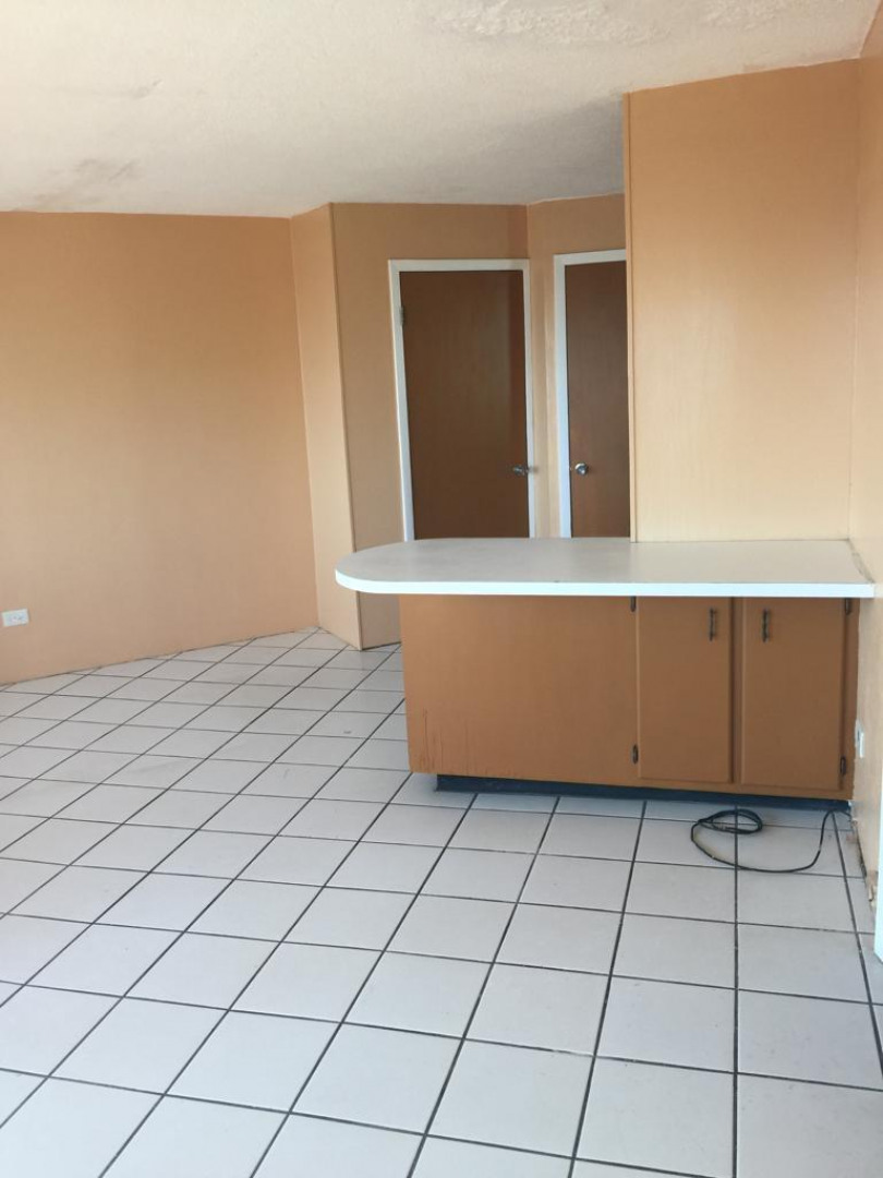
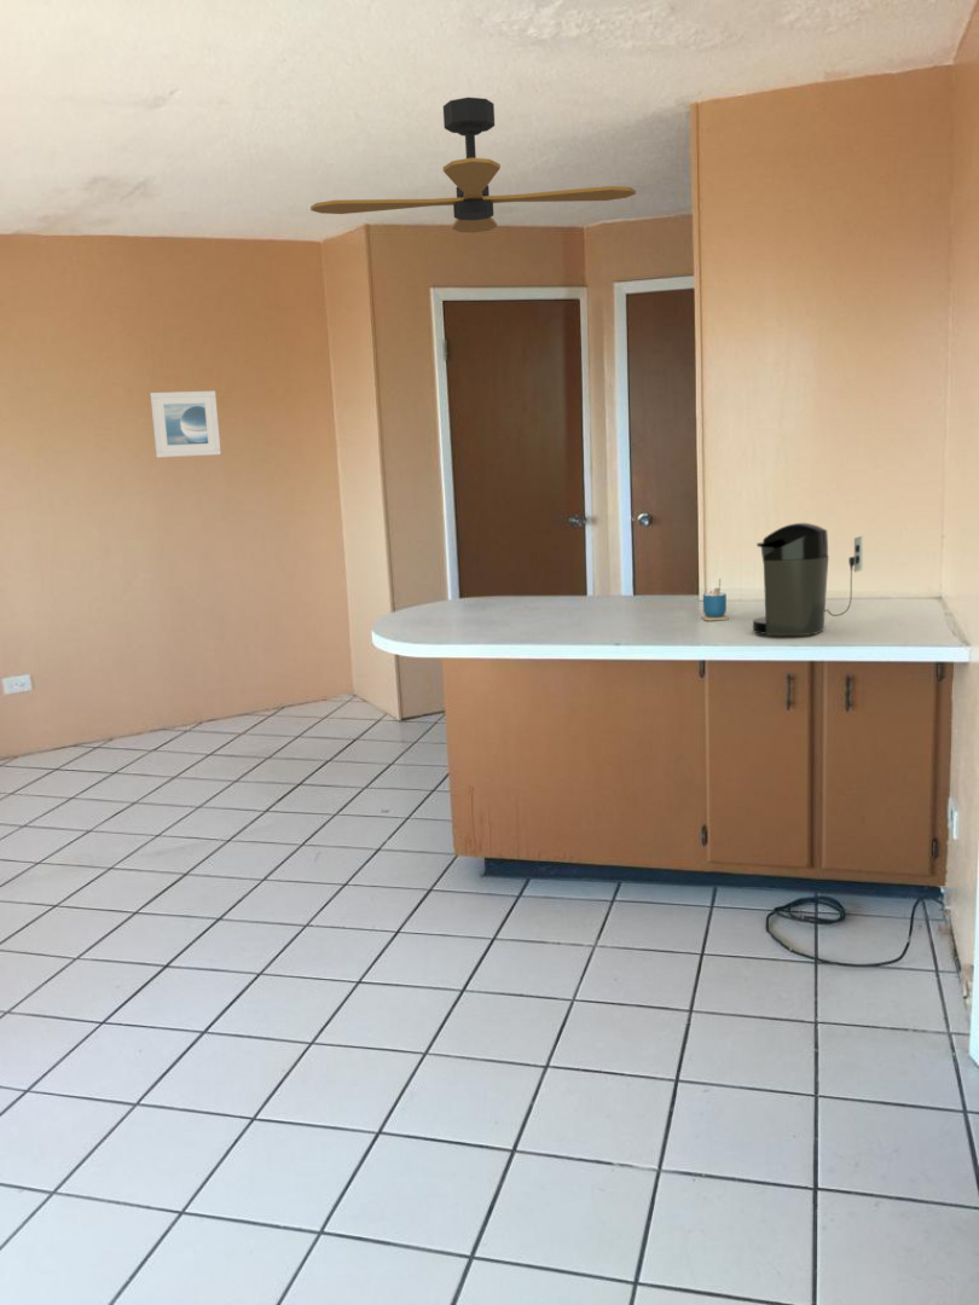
+ ceiling fan (470, 161)
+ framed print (185, 423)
+ cup (714, 597)
+ coffee maker (801, 575)
